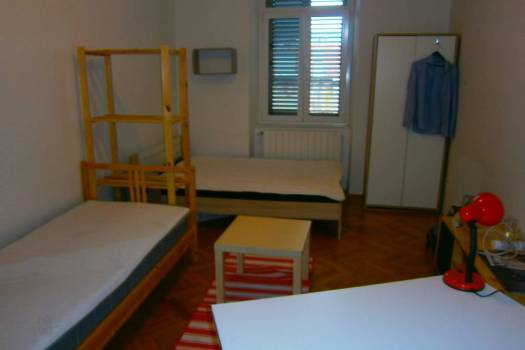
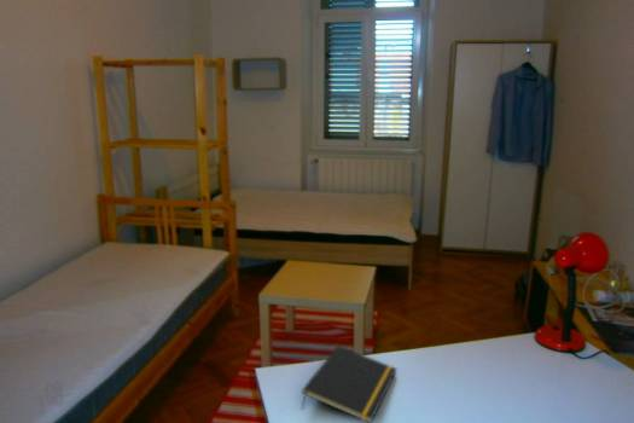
+ notepad (351, 379)
